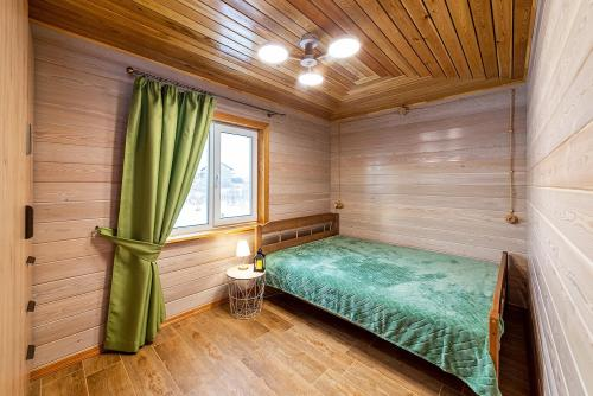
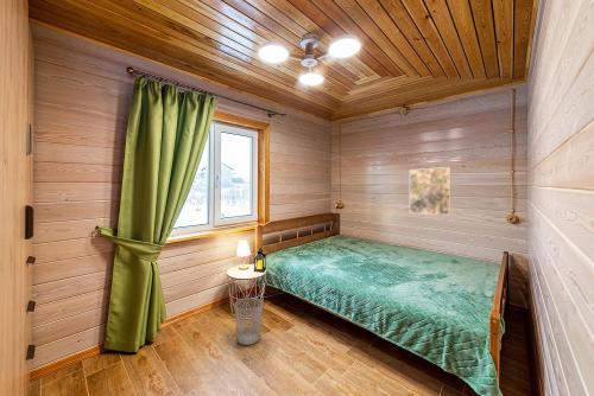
+ wastebasket (248, 320)
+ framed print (429, 191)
